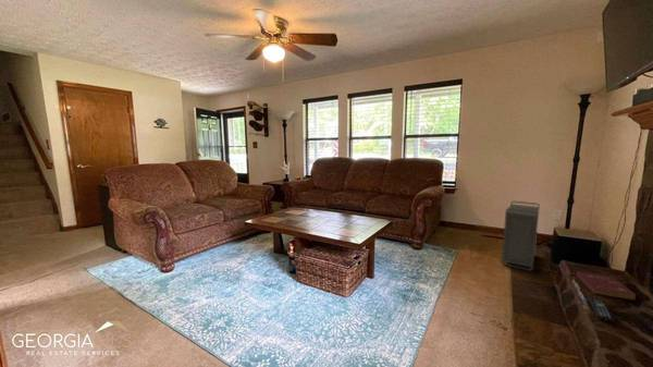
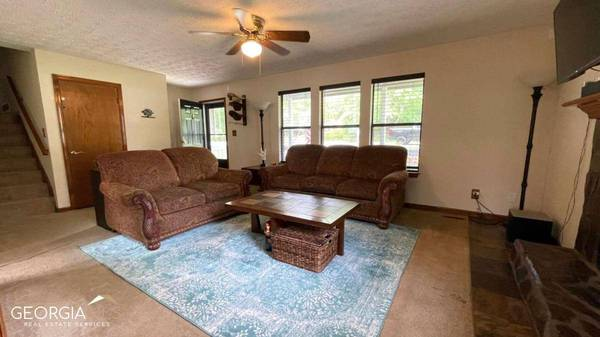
- storage bin (520, 232)
- book (603, 284)
- remote control (600, 308)
